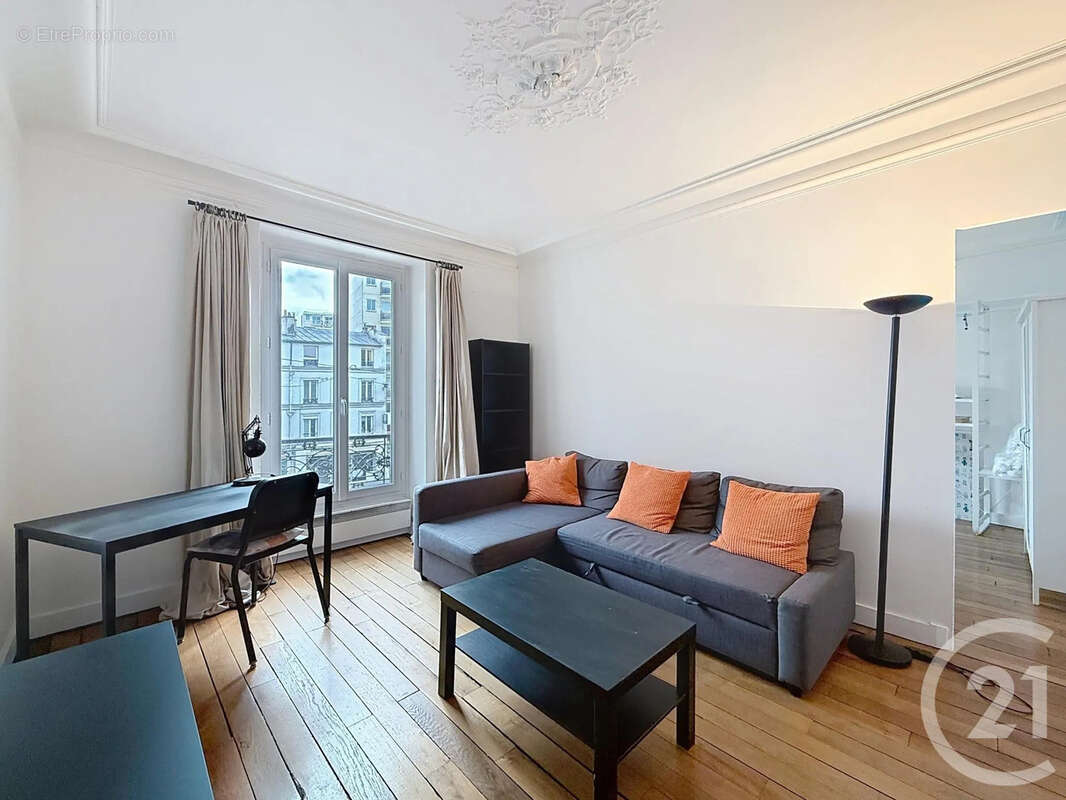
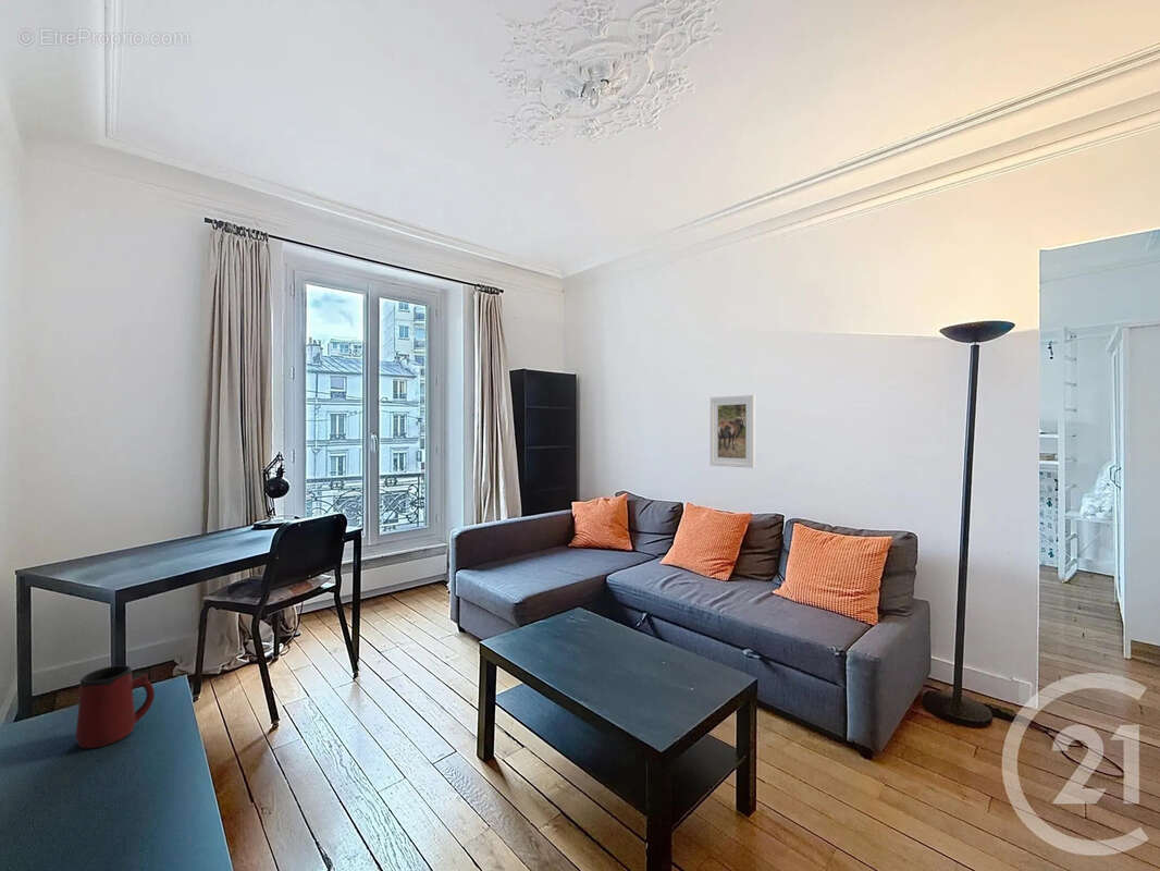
+ mug (116, 701)
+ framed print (731, 431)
